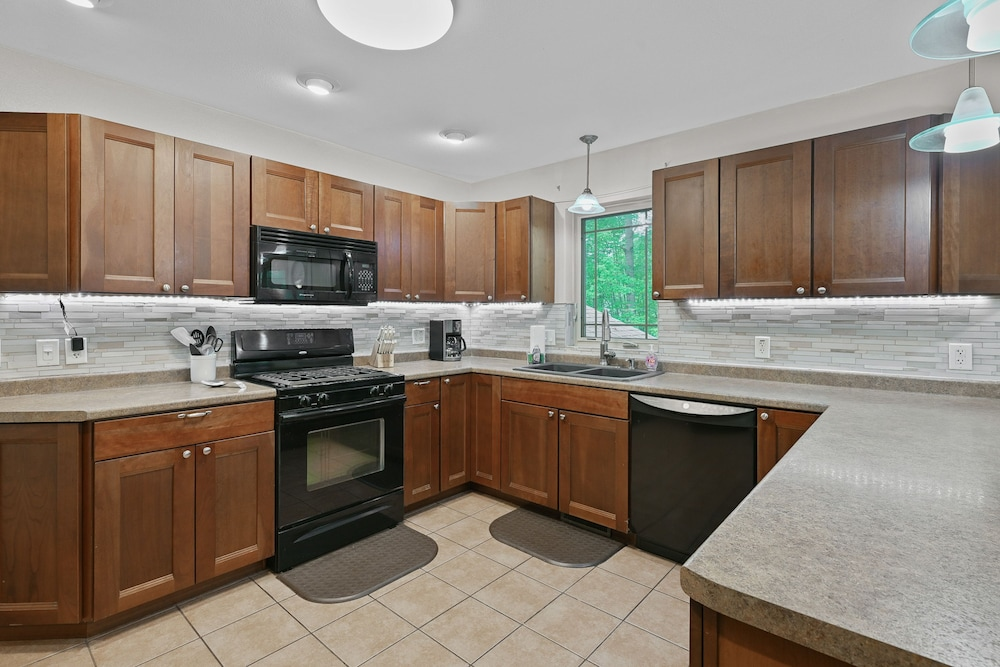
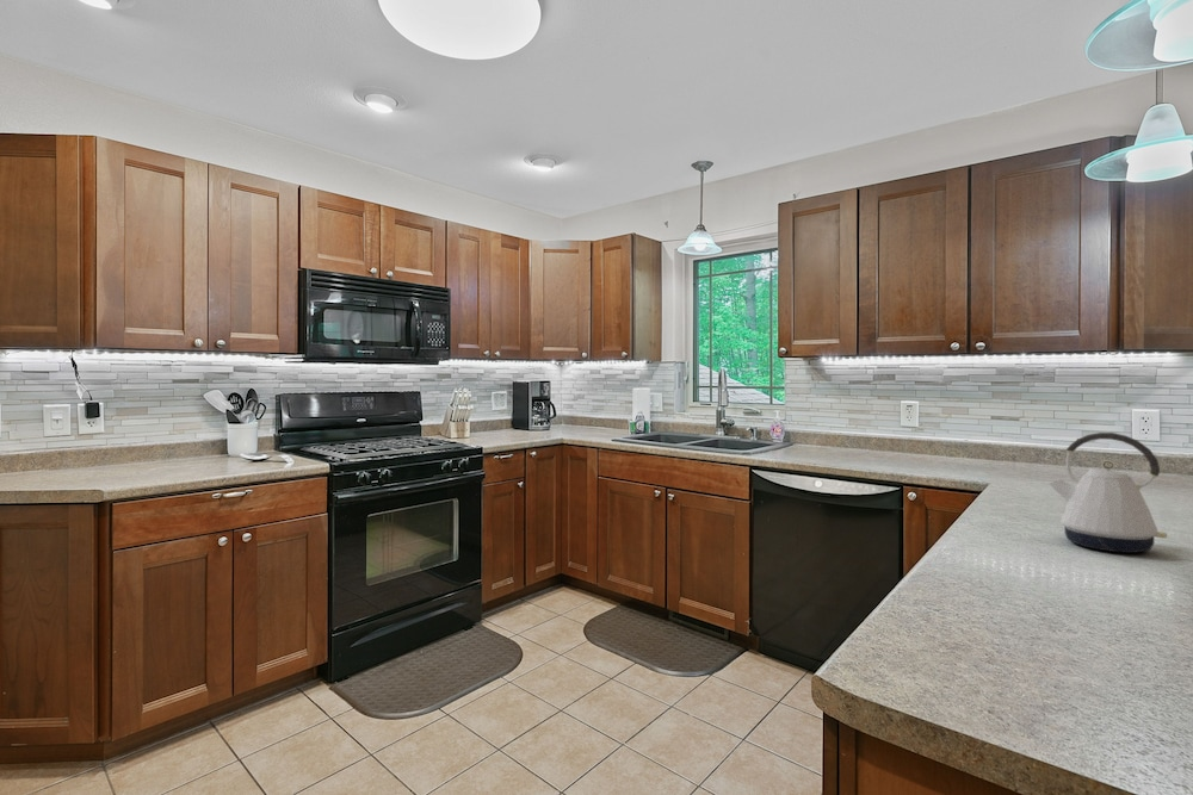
+ kettle (1104, 489)
